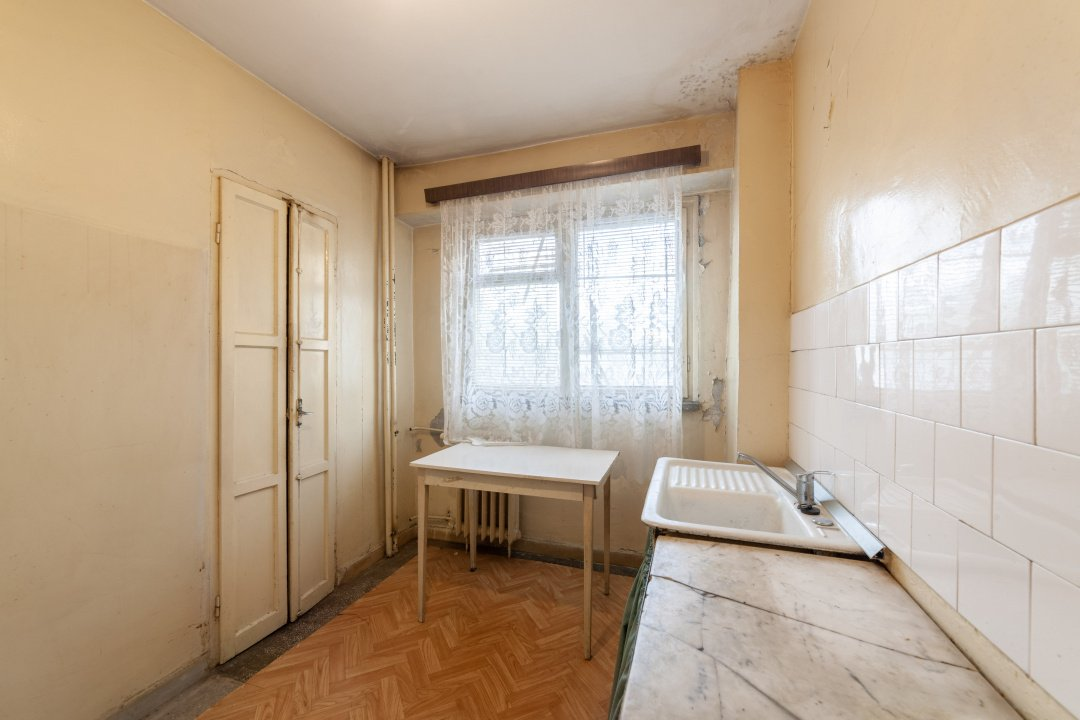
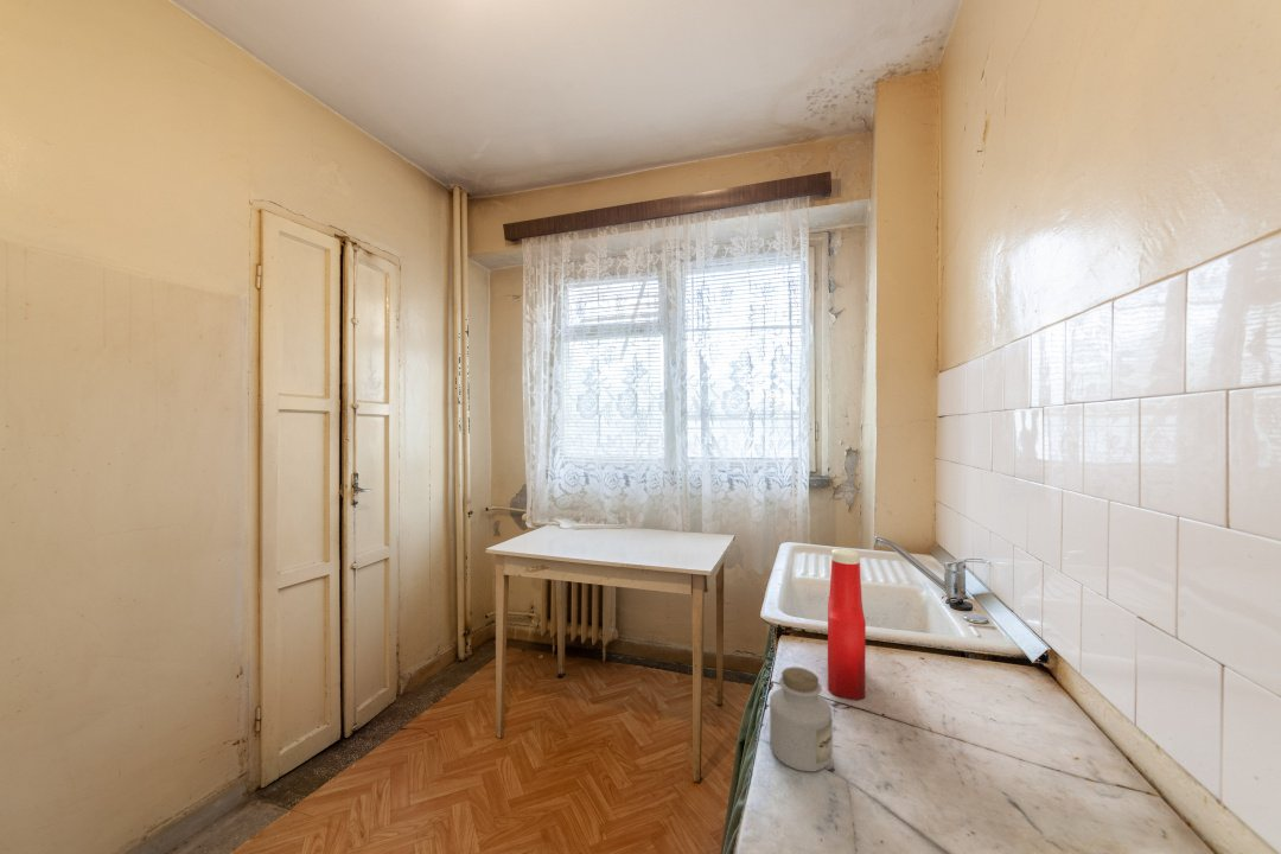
+ soap bottle (845, 614)
+ jar (799, 713)
